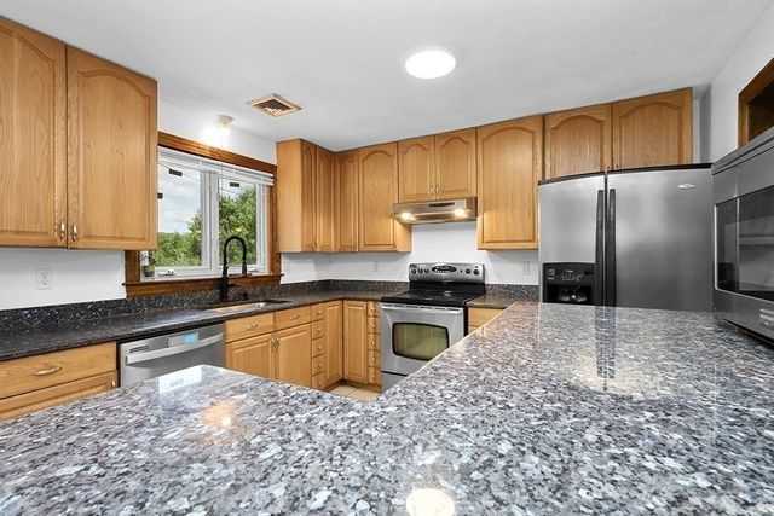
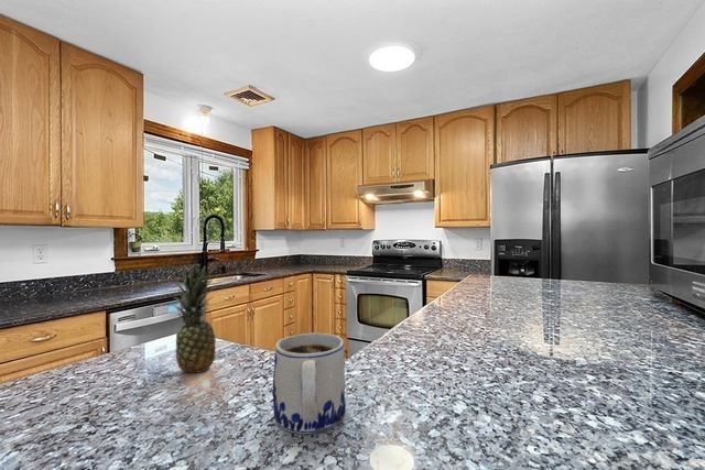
+ fruit (195, 316)
+ mug (311, 382)
